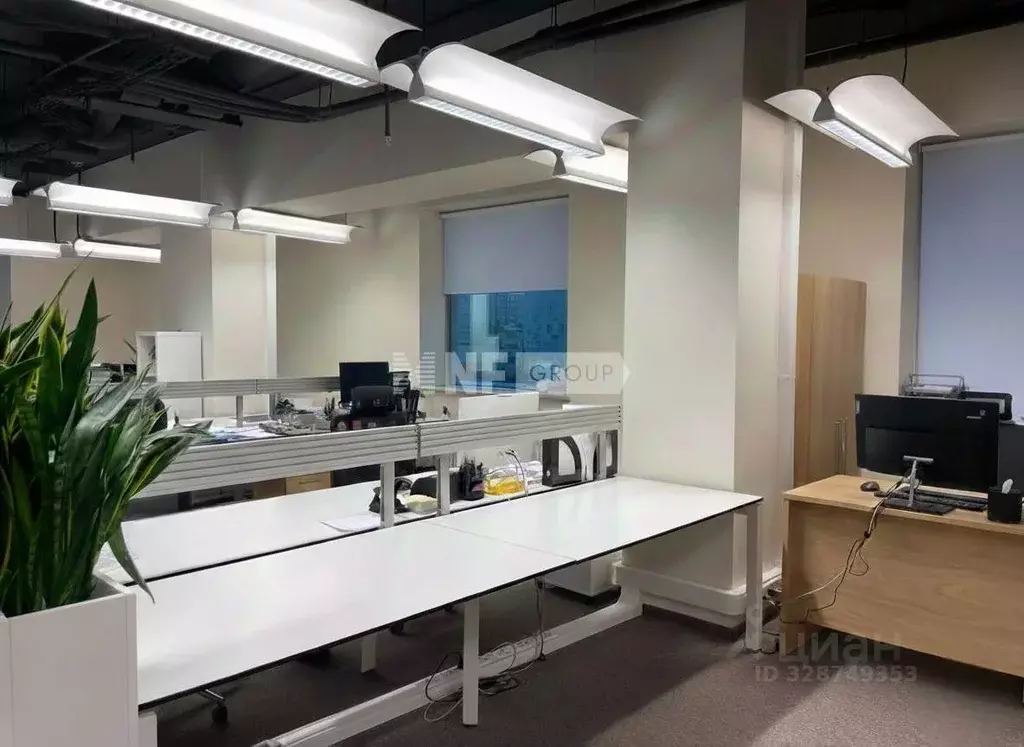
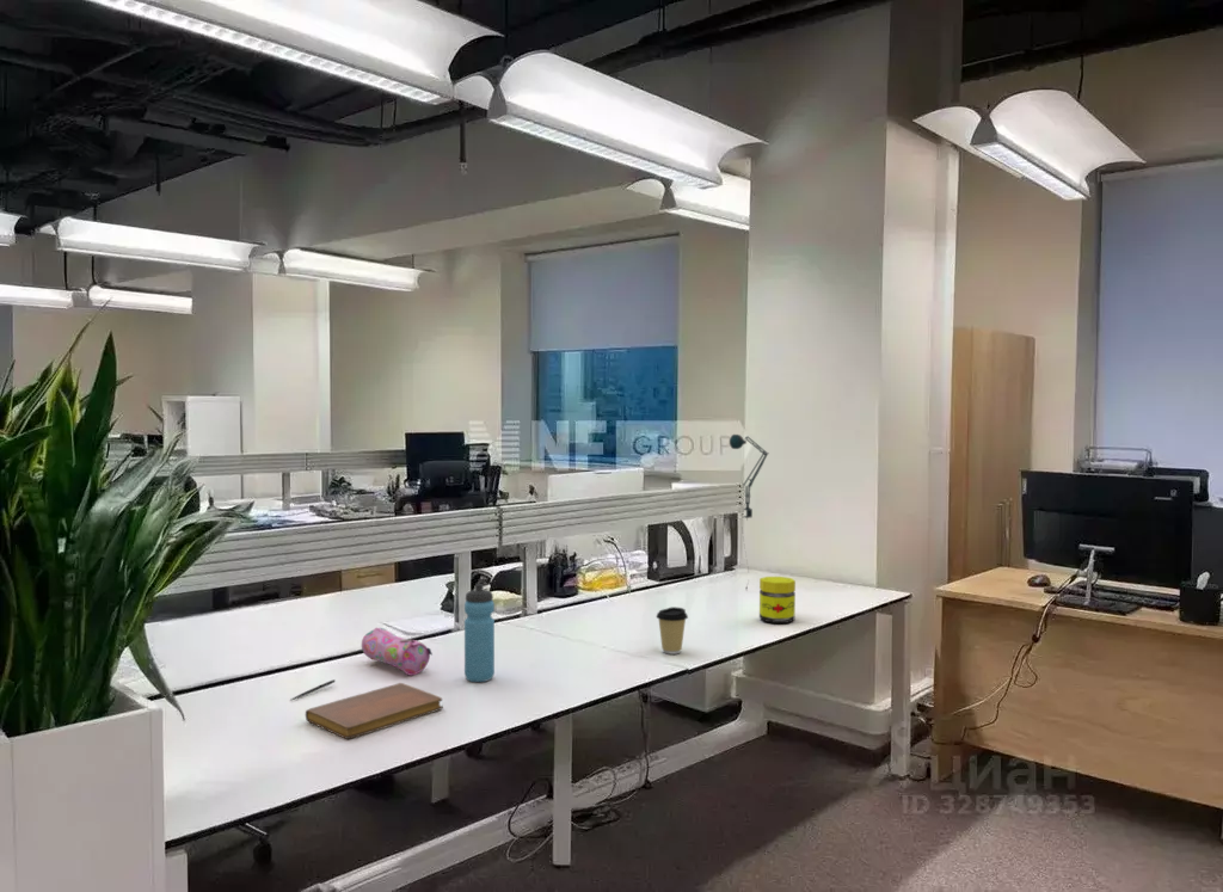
+ jar (776, 599)
+ notebook (375, 708)
+ desk lamp (749, 513)
+ pen (312, 689)
+ pencil case (395, 650)
+ water bottle (479, 630)
+ coffee cup (671, 630)
